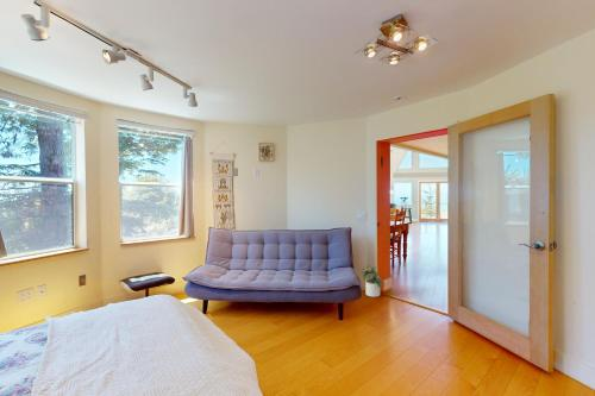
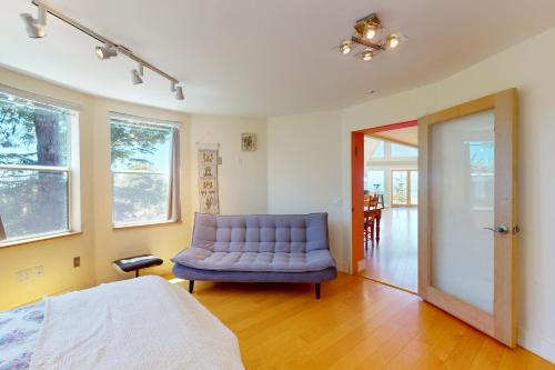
- potted plant (370, 281)
